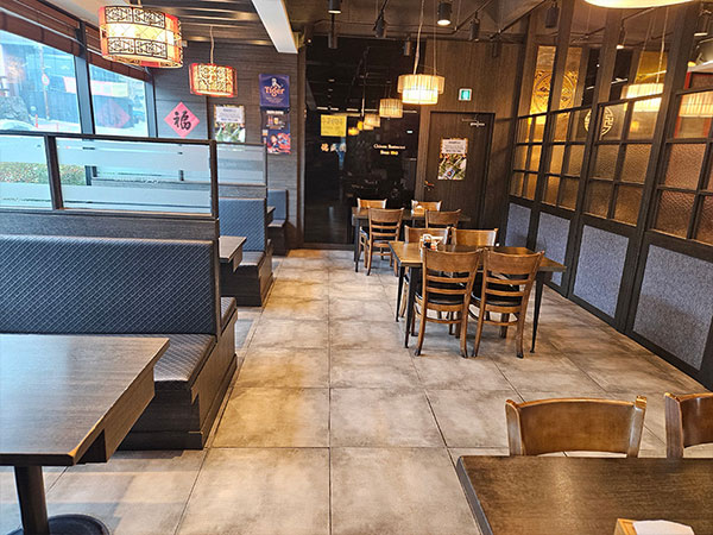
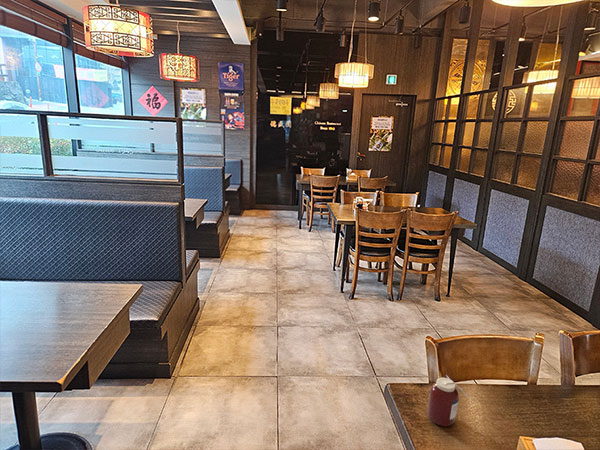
+ jar (448, 400)
